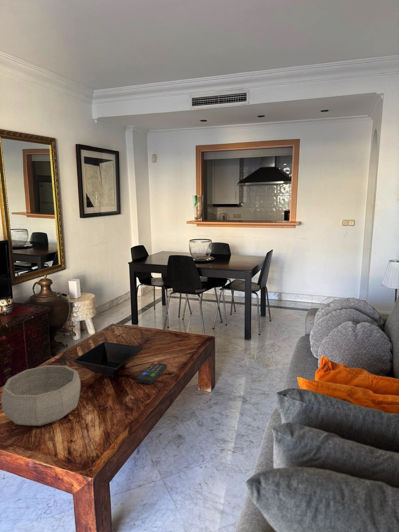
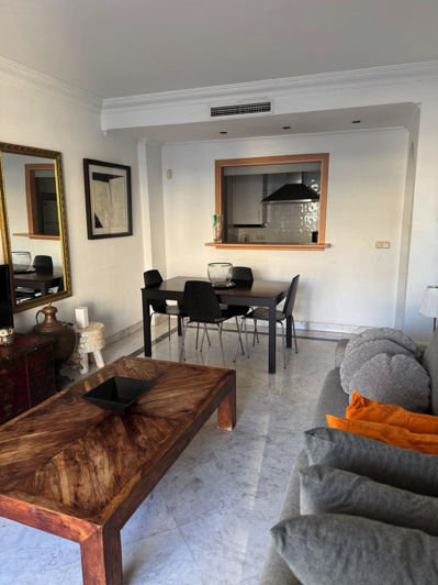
- decorative bowl (43, 395)
- remote control (152, 372)
